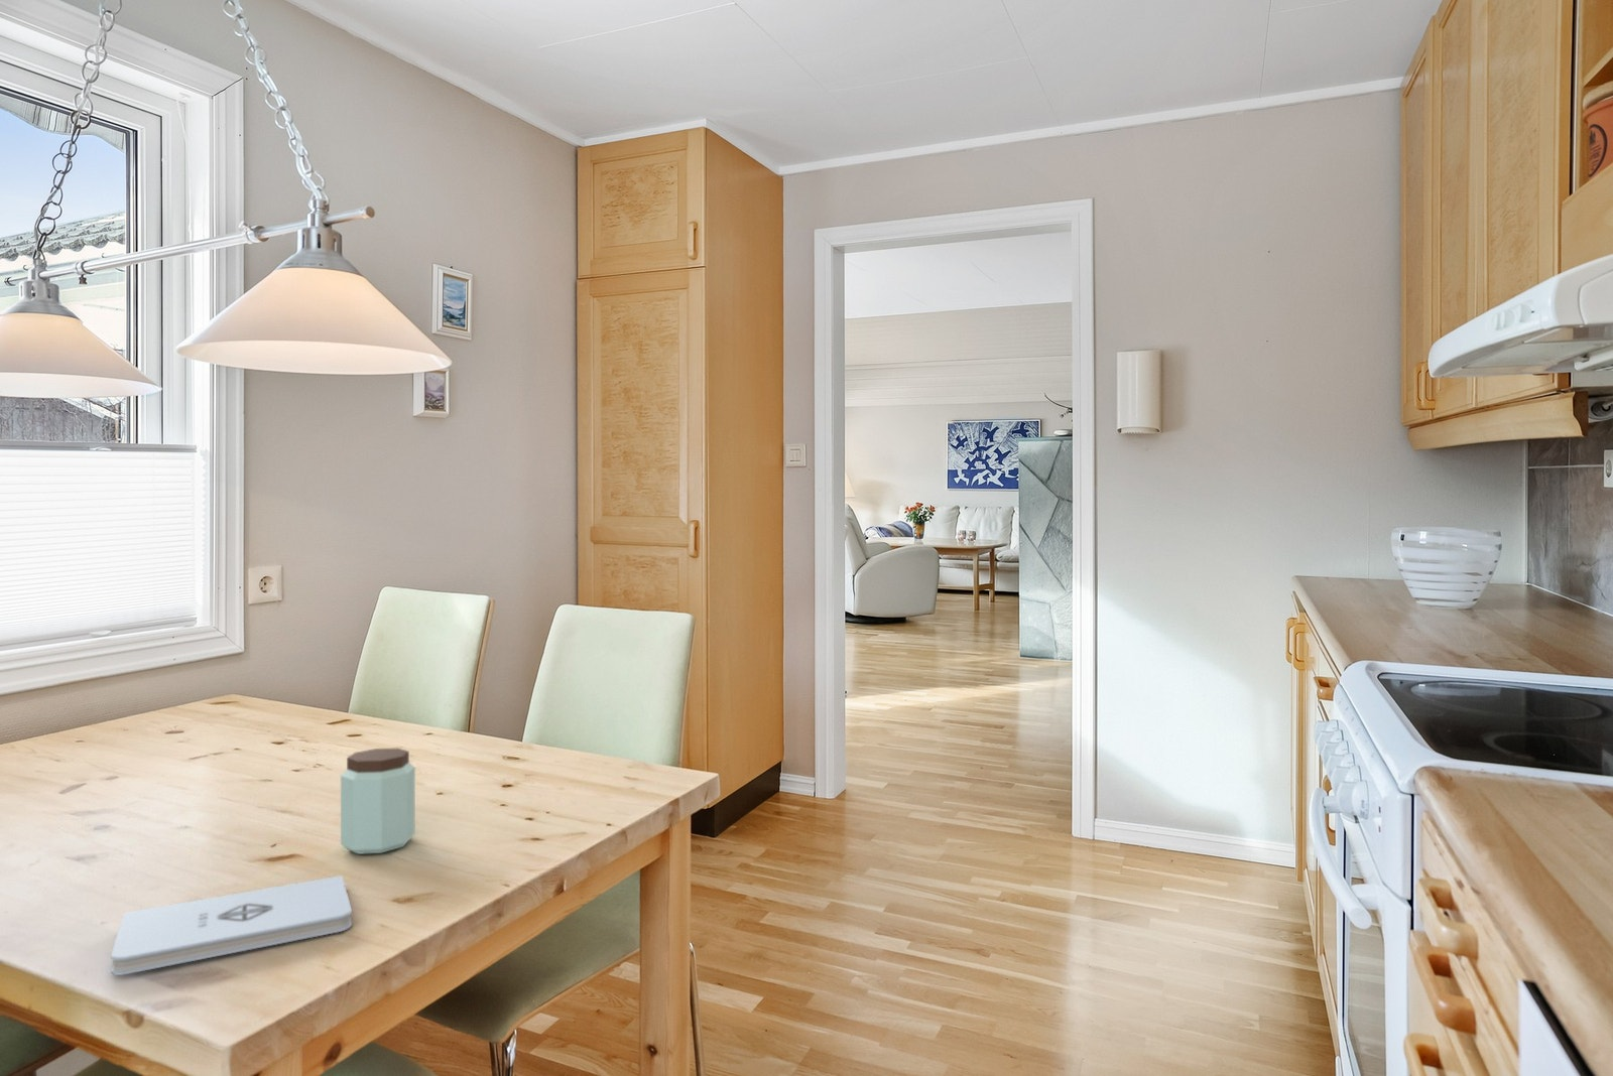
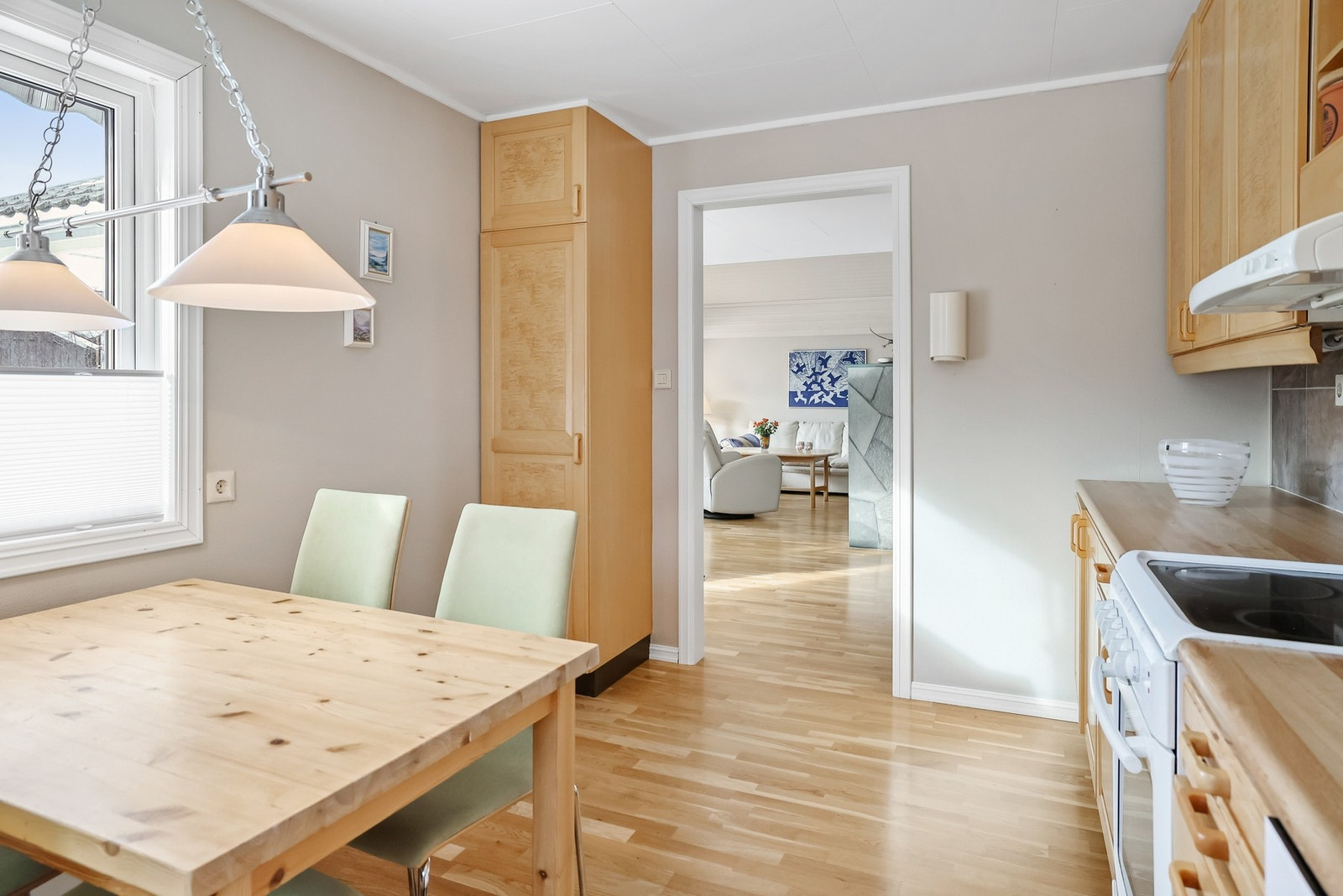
- peanut butter (378, 799)
- notepad (238, 921)
